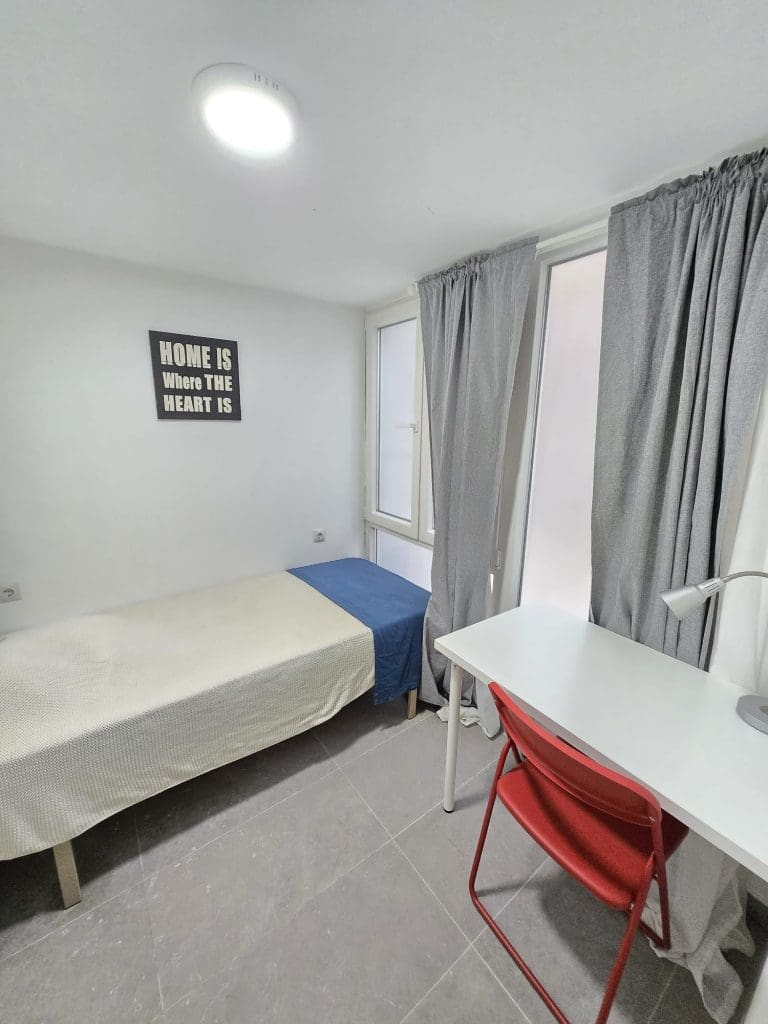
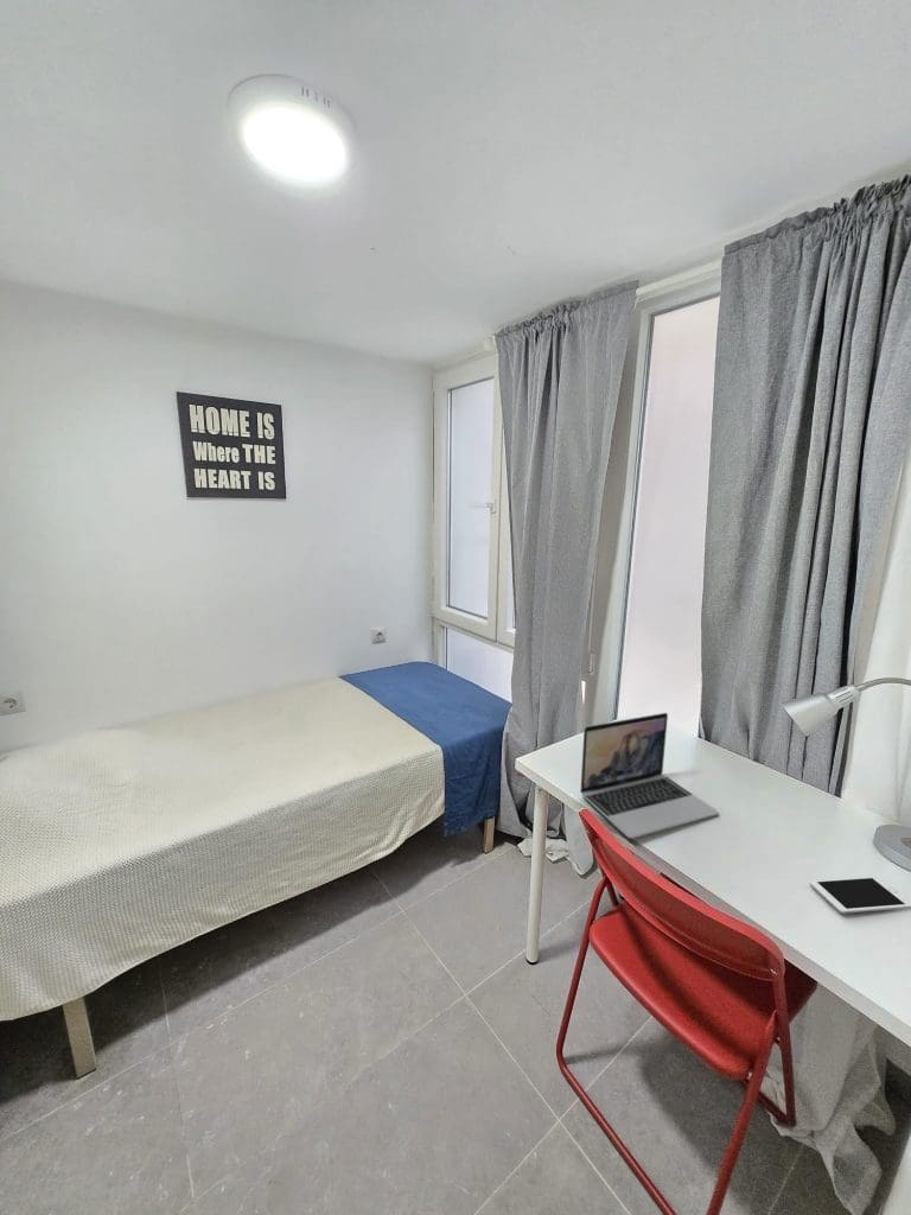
+ laptop (650, 770)
+ cell phone (861, 893)
